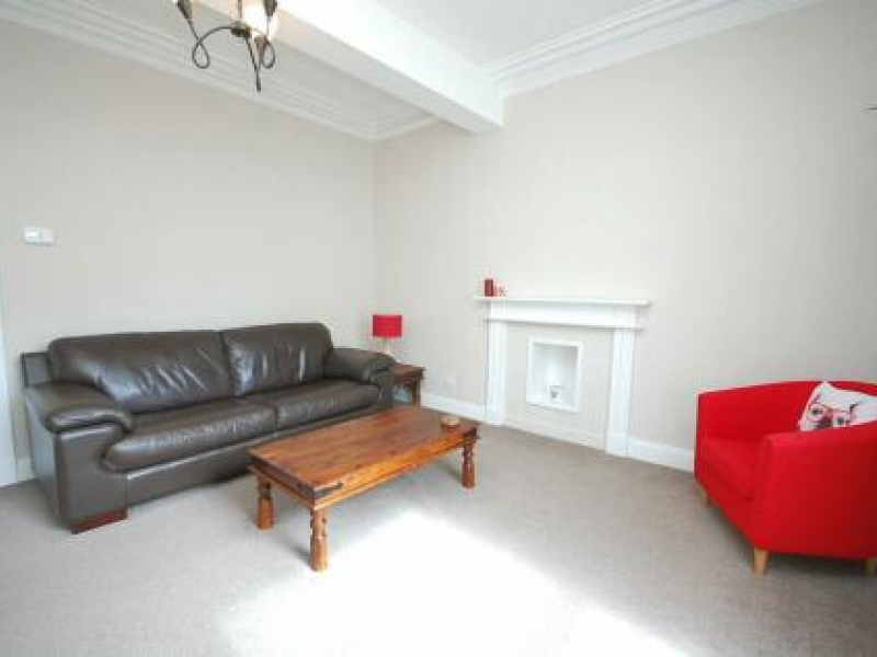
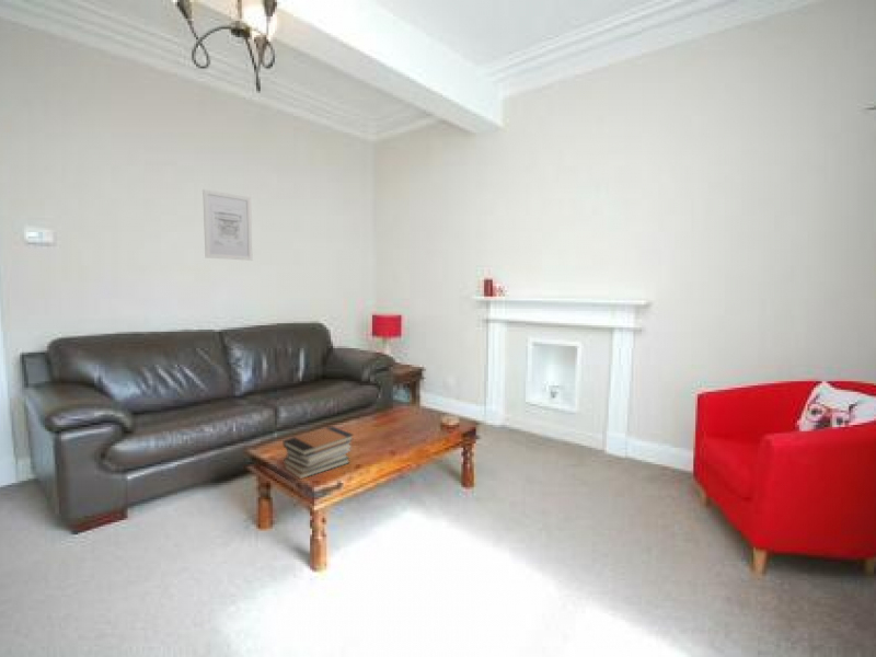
+ book stack (319, 451)
+ wall art (228, 227)
